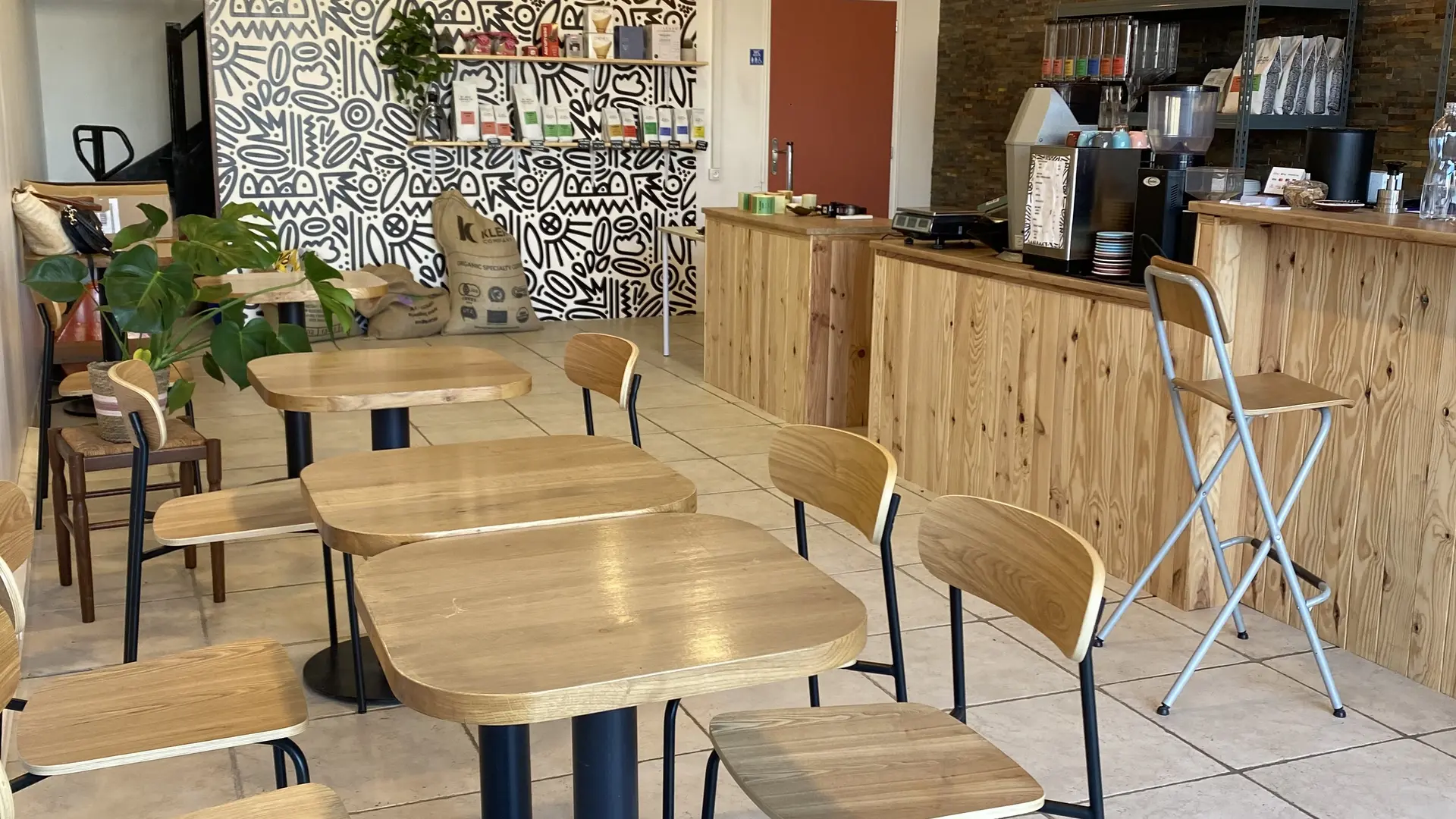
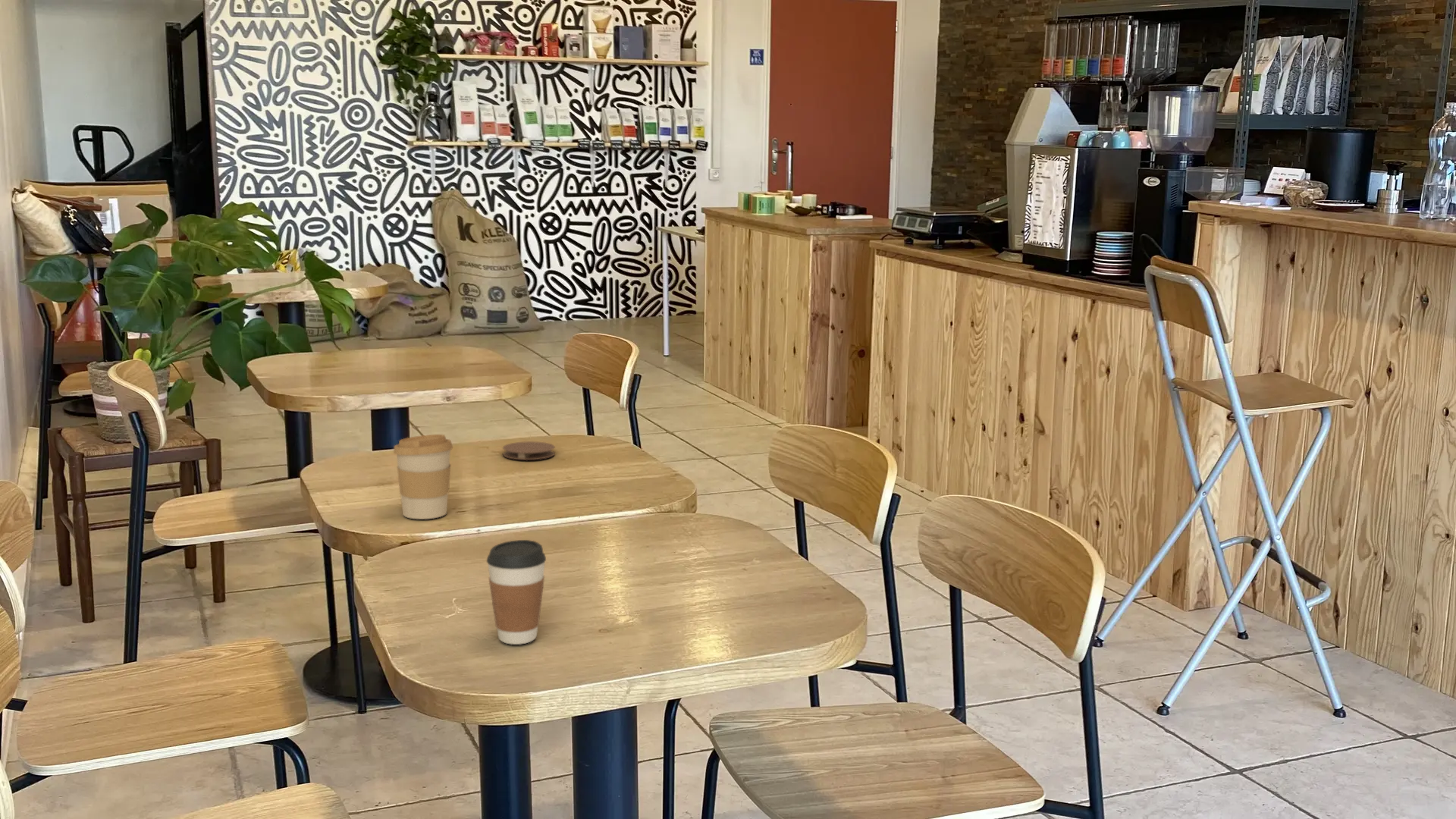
+ coffee cup (516, 592)
+ coaster (529, 450)
+ coffee cup (424, 474)
